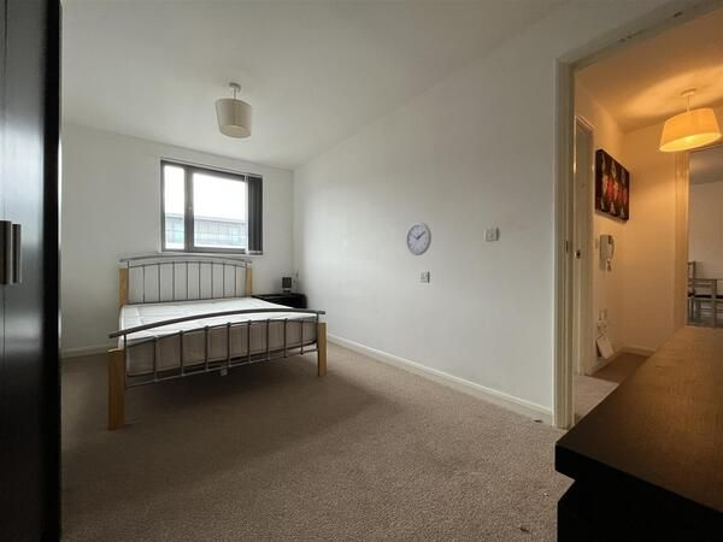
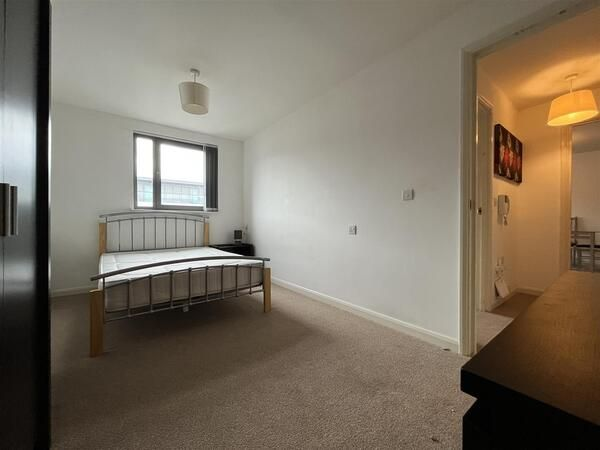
- wall clock (417, 238)
